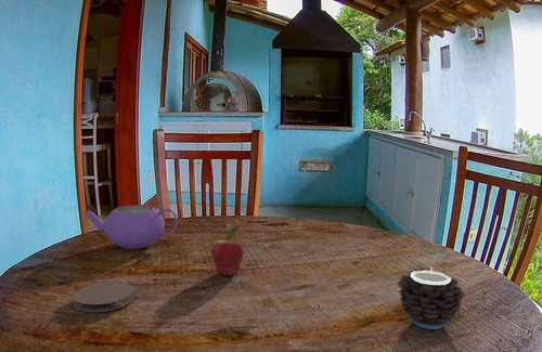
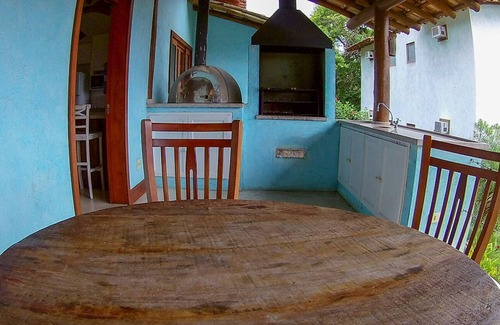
- teapot (131, 226)
- candle (429, 295)
- coaster (104, 296)
- fruit (227, 249)
